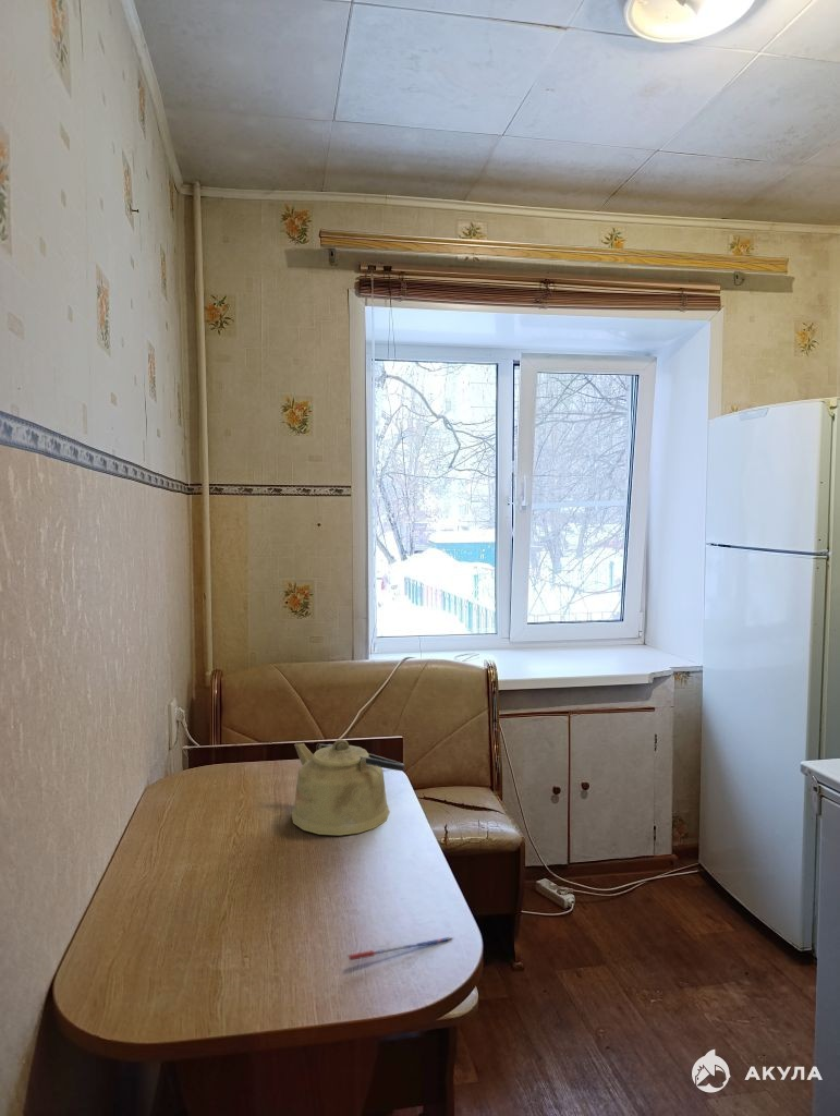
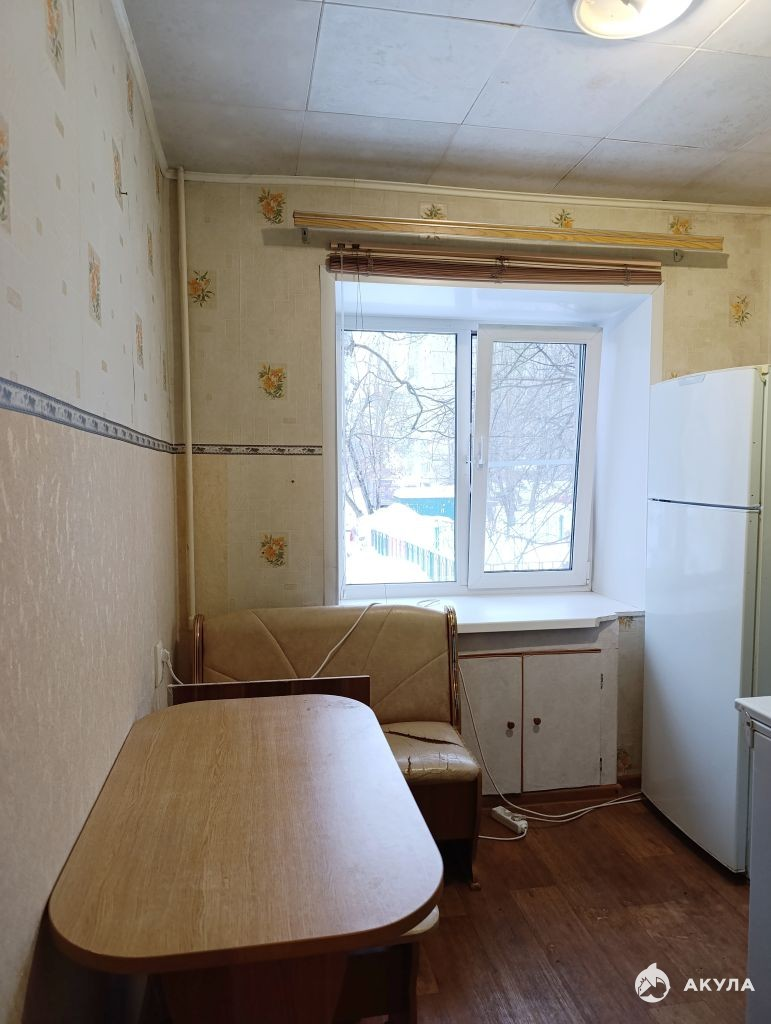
- pen (402, 947)
- kettle (334, 774)
